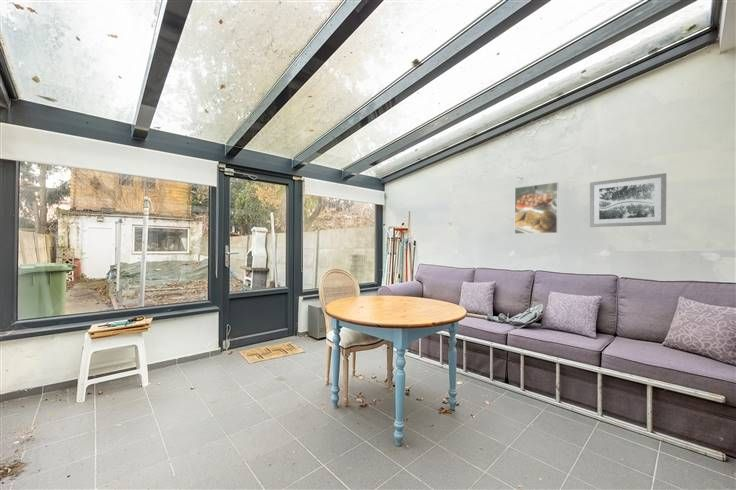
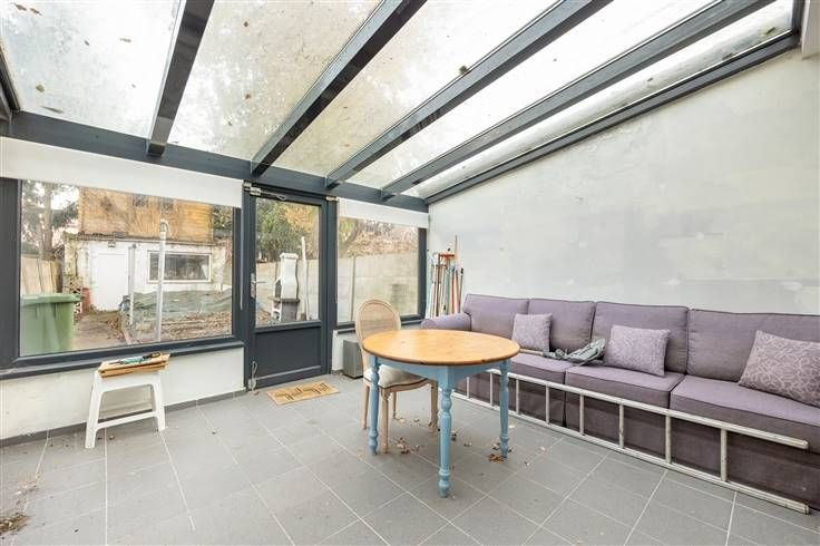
- wall art (625, 202)
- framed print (535, 209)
